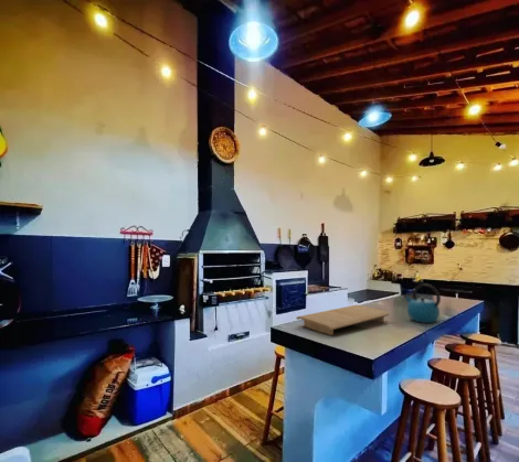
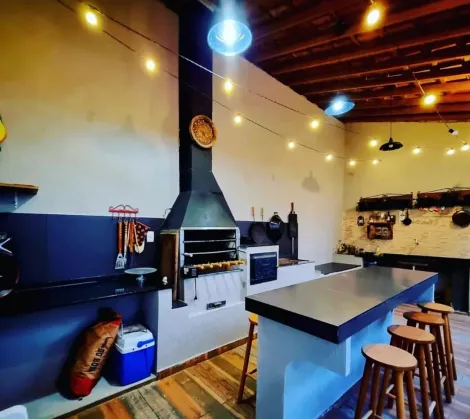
- kettle (421, 301)
- cutting board (343, 319)
